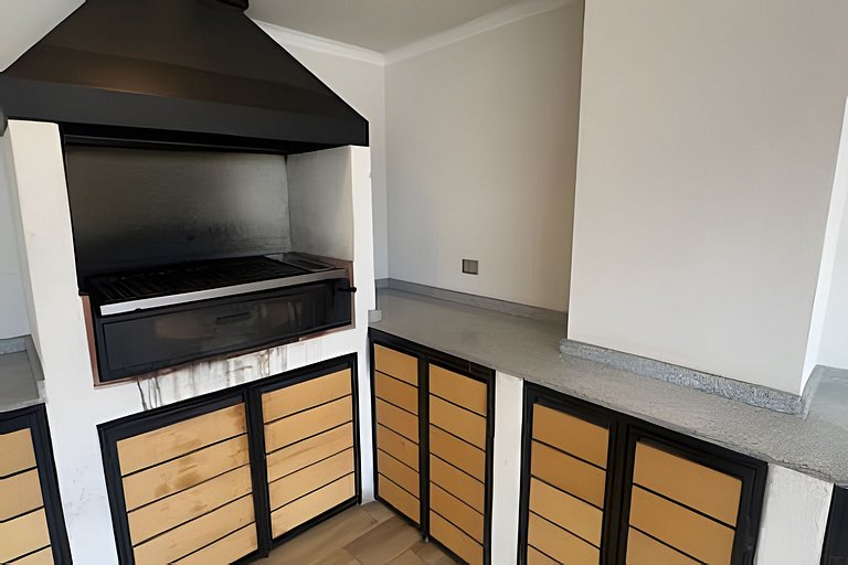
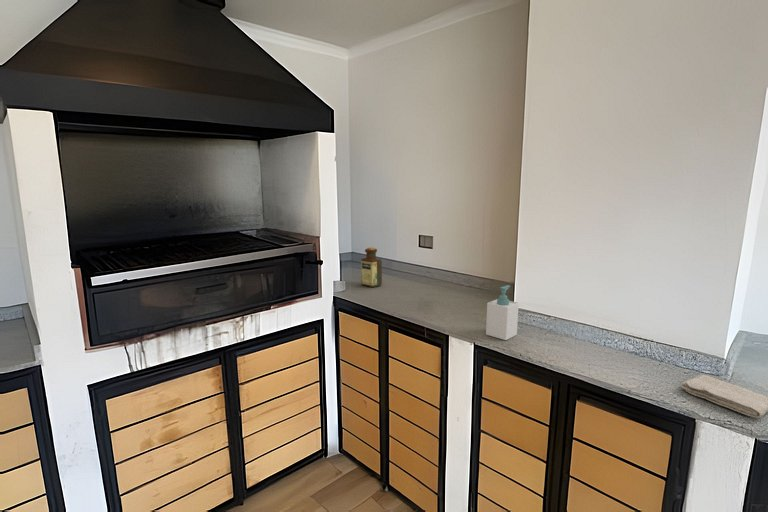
+ washcloth (727, 393)
+ soap bottle (502, 311)
+ bottle (371, 266)
